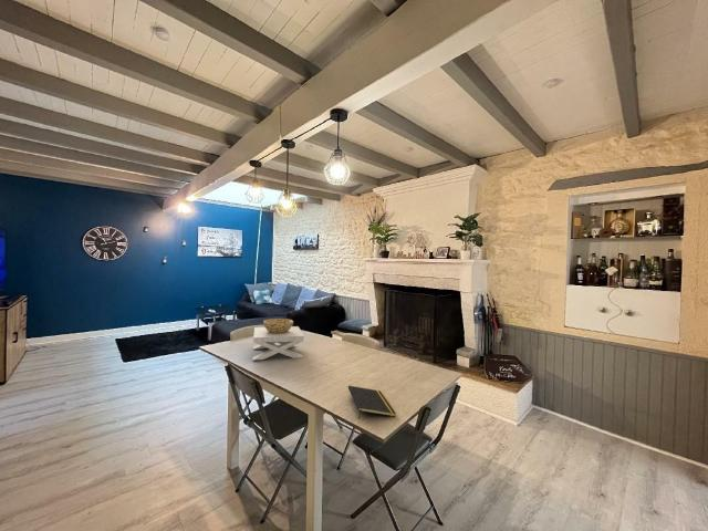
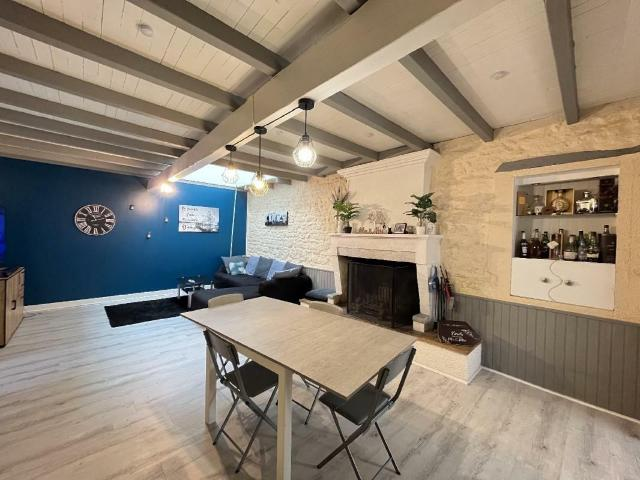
- decorative bowl (278, 336)
- notepad (369, 399)
